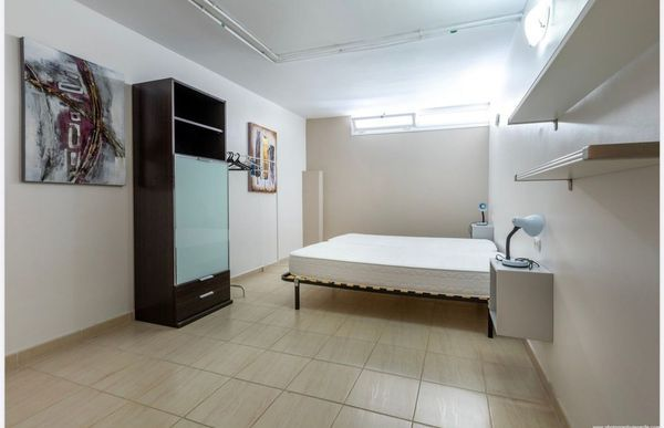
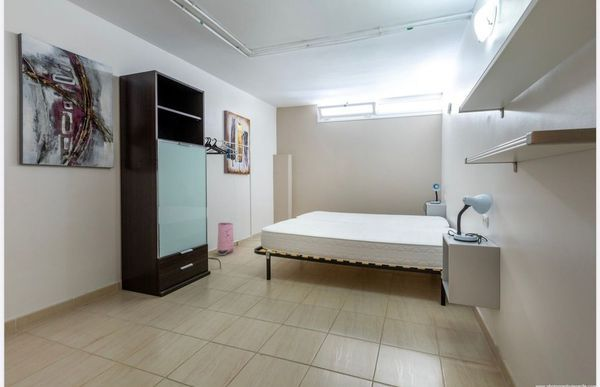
+ bag (225, 238)
